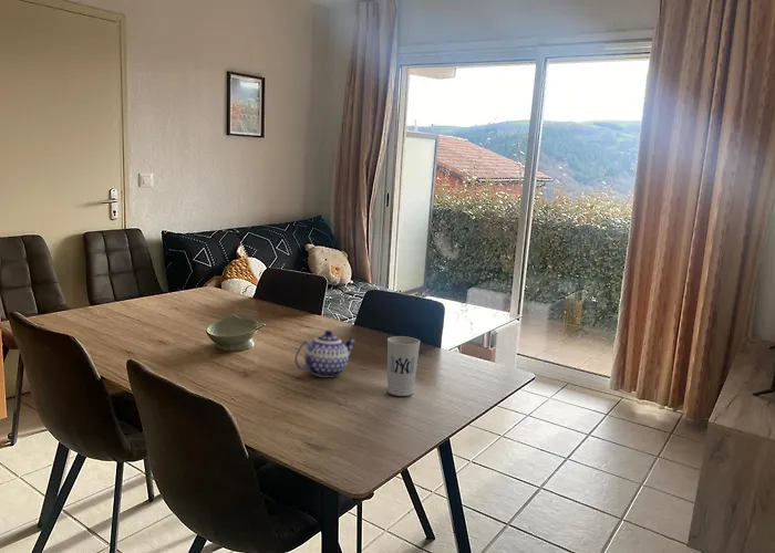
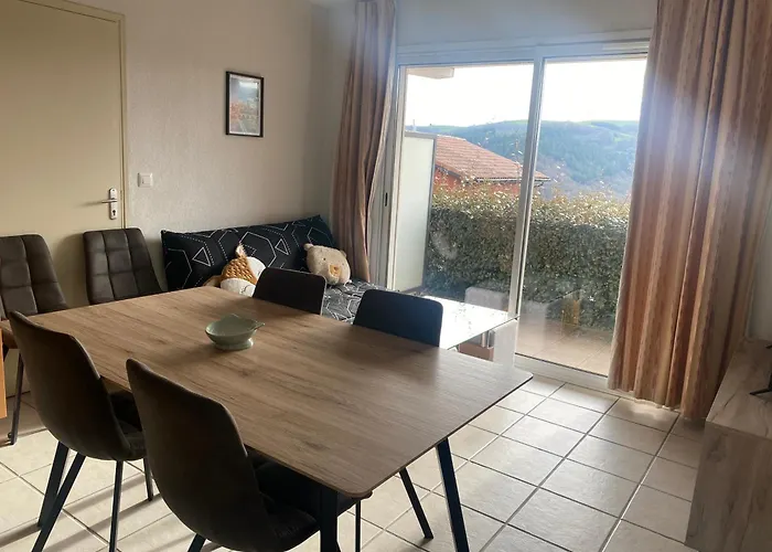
- cup (402, 366)
- teapot (326, 351)
